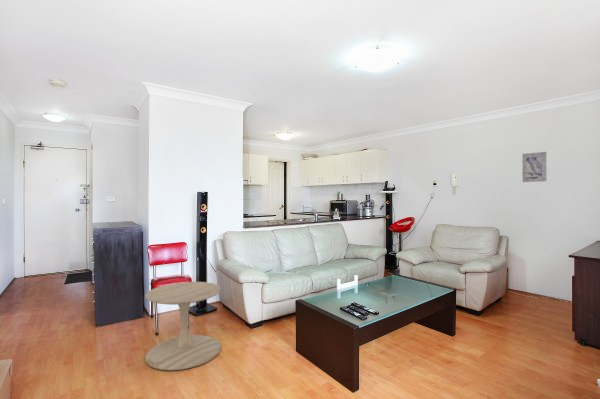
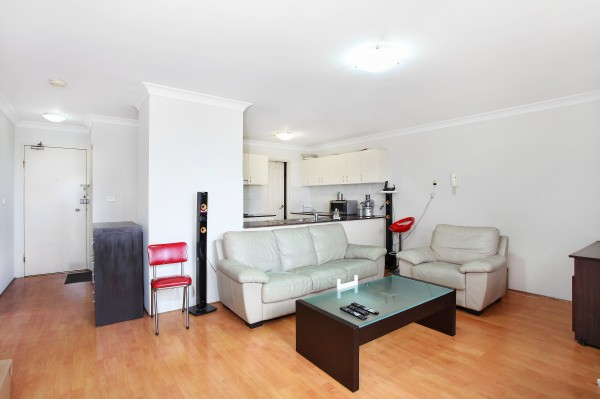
- wall art (534, 167)
- side table (184, 321)
